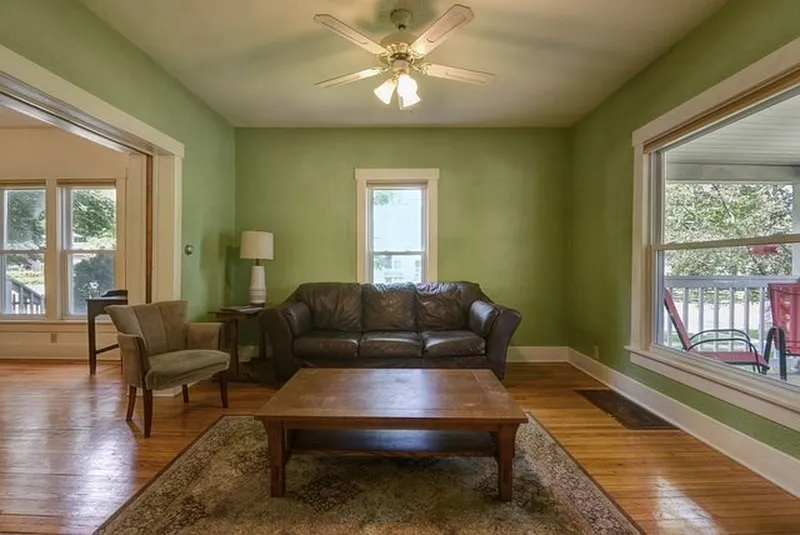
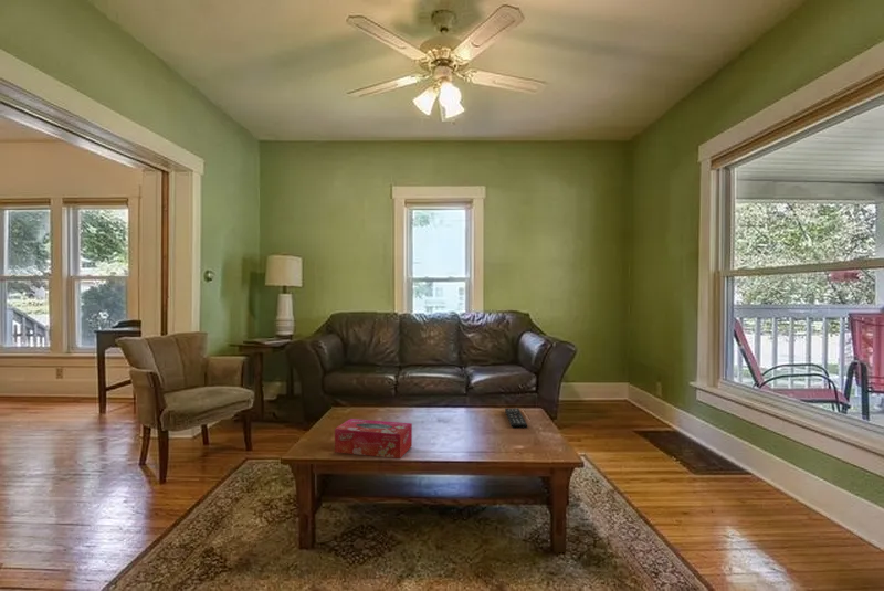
+ remote control (515, 416)
+ tissue box (373, 437)
